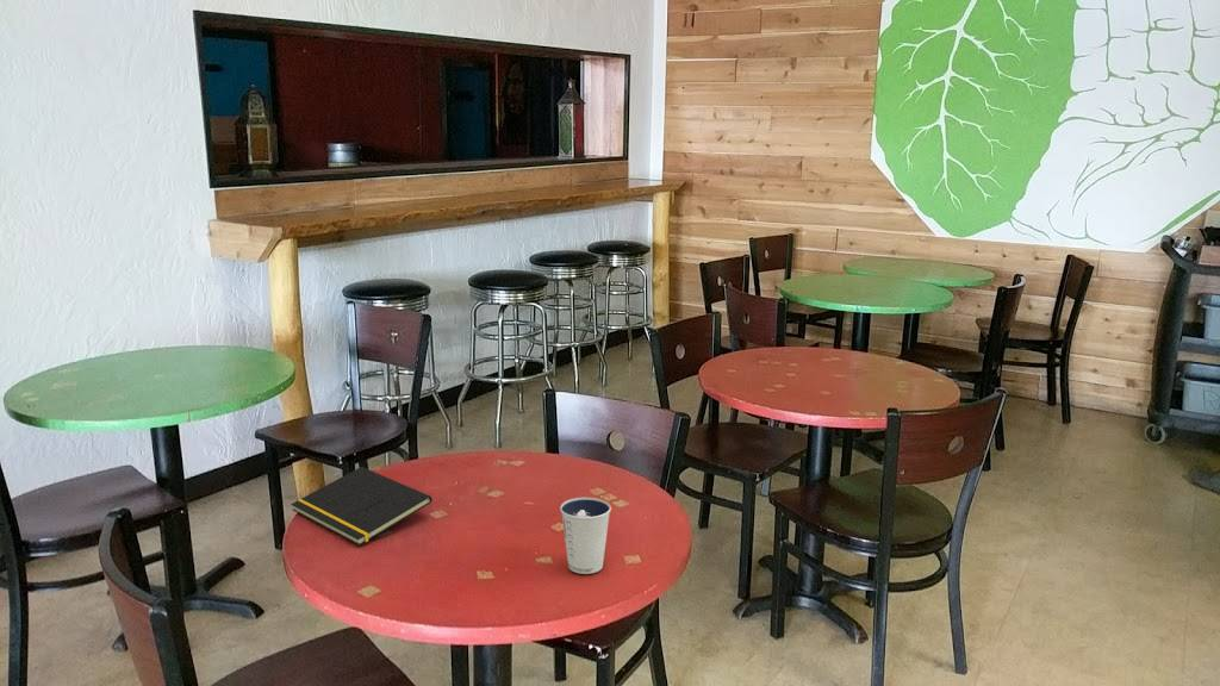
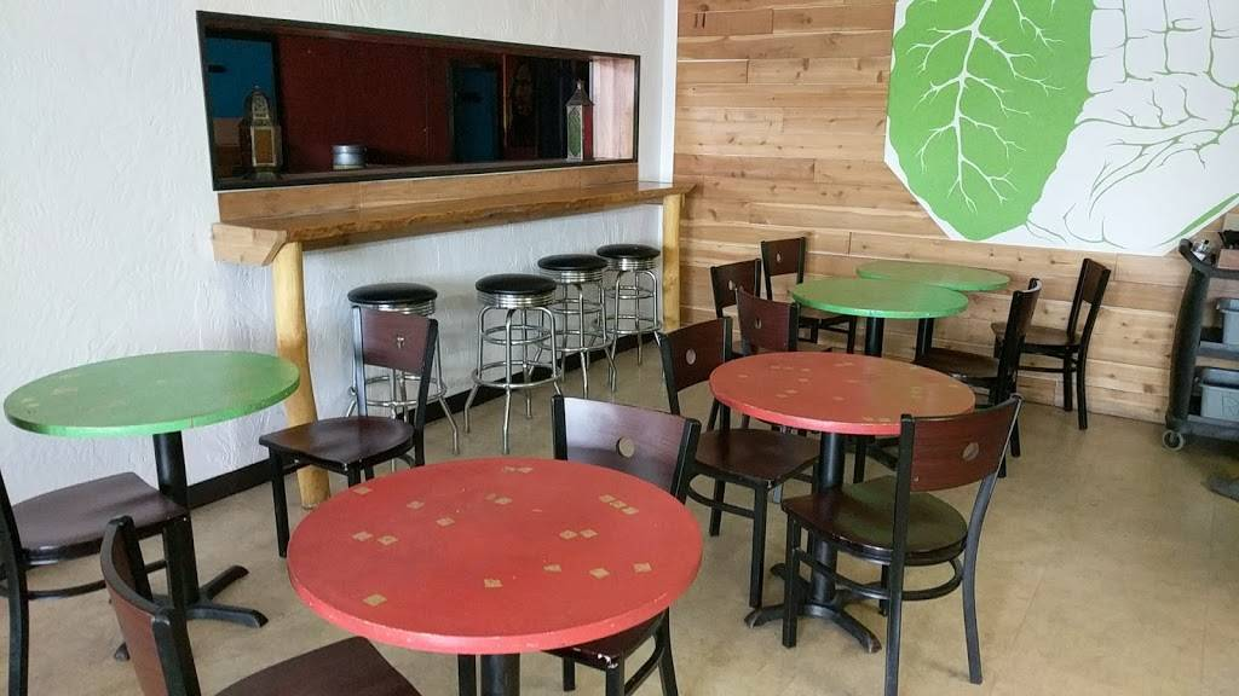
- dixie cup (585, 536)
- notepad (360, 503)
